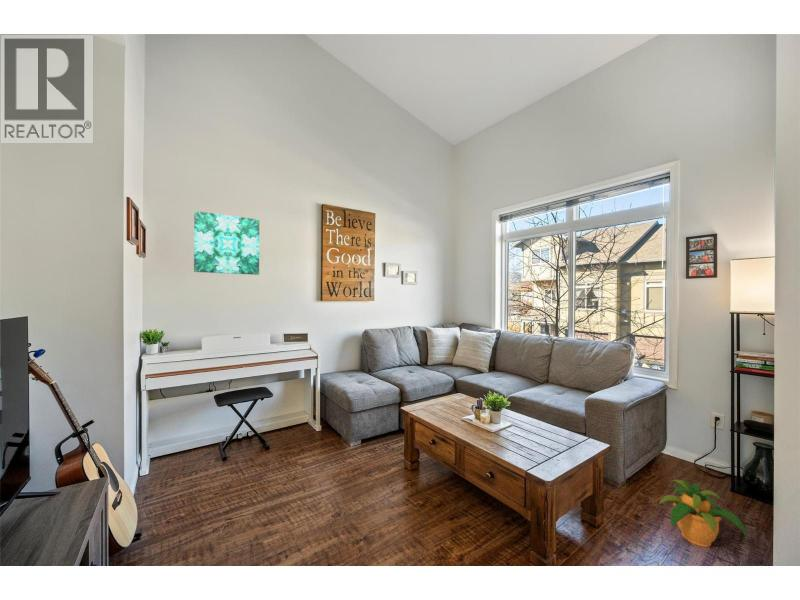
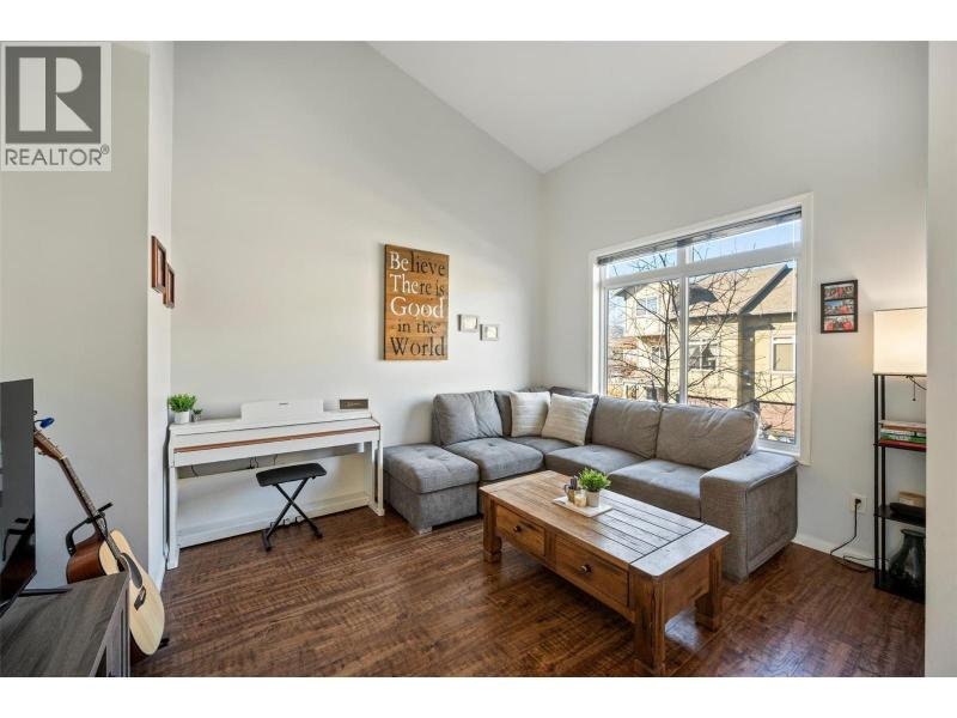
- wall art (228, 244)
- potted plant (693, 508)
